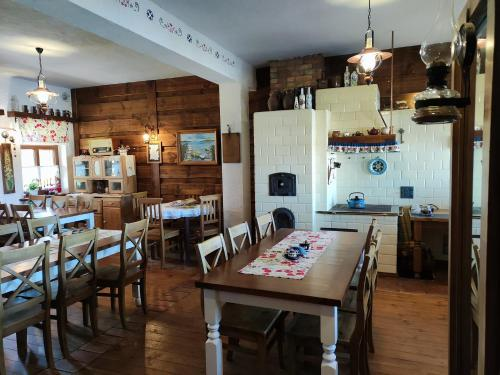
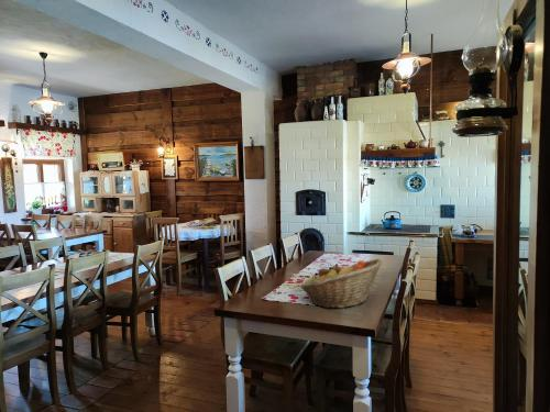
+ fruit basket (342, 279)
